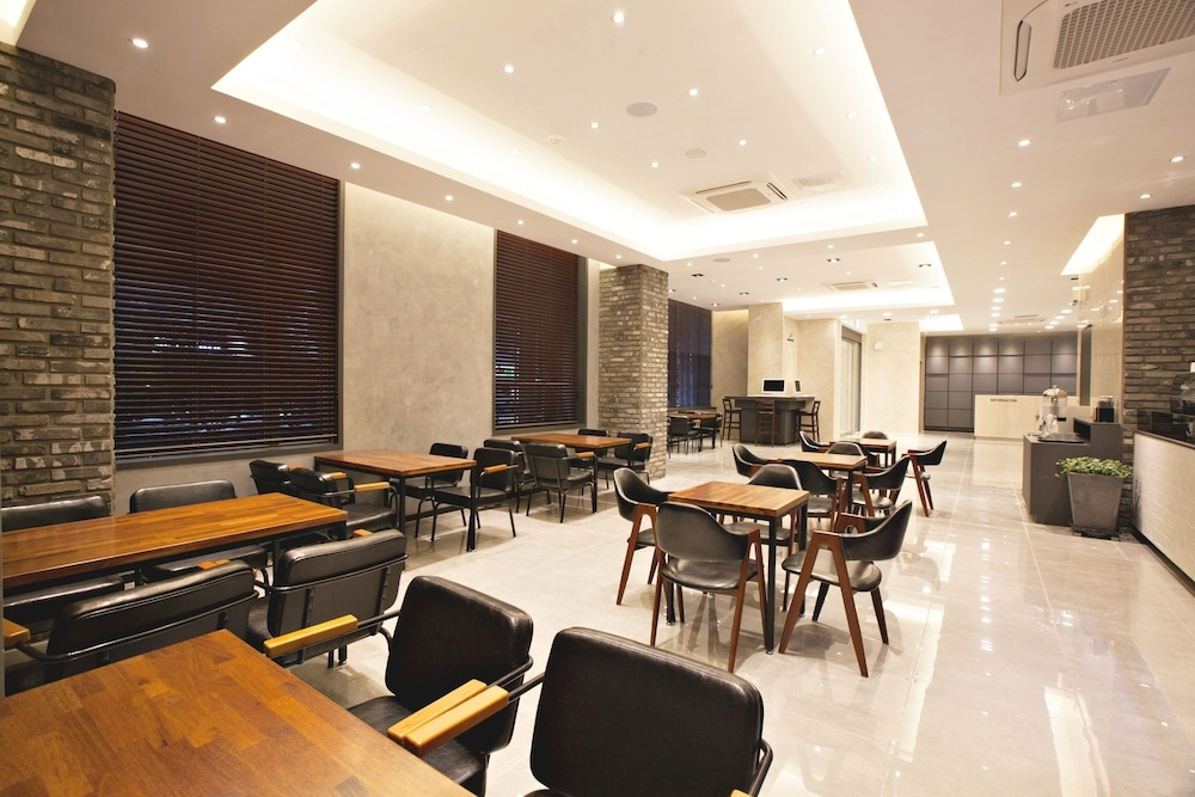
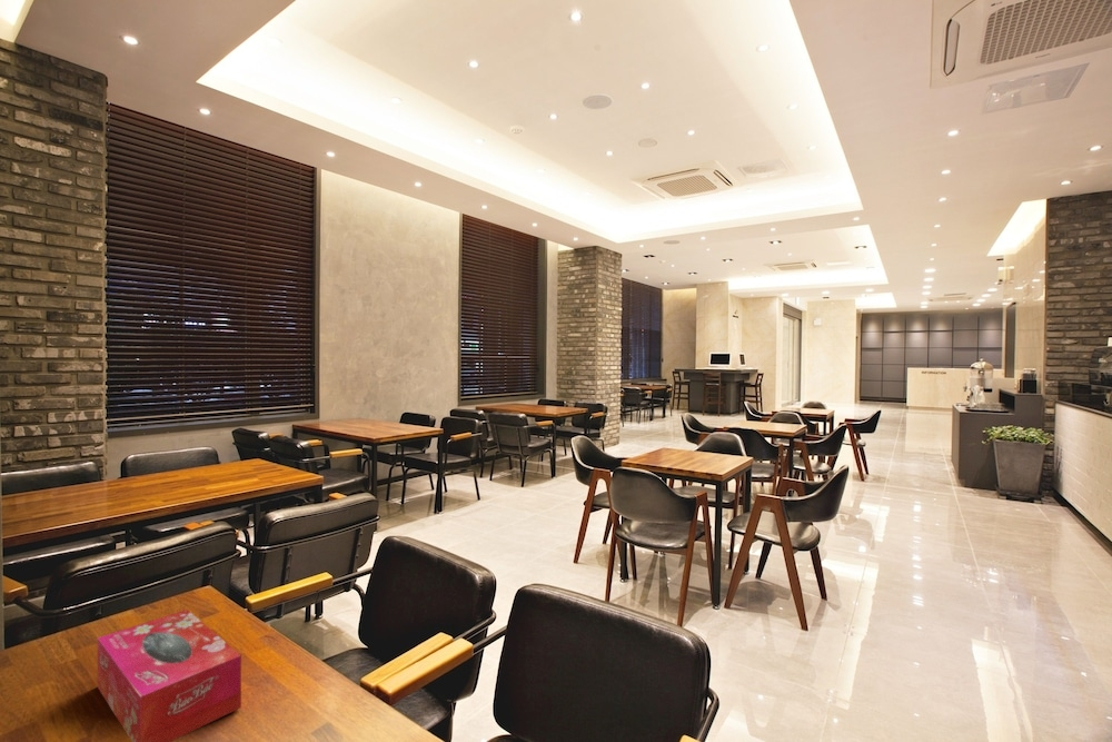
+ tissue box (167, 671)
